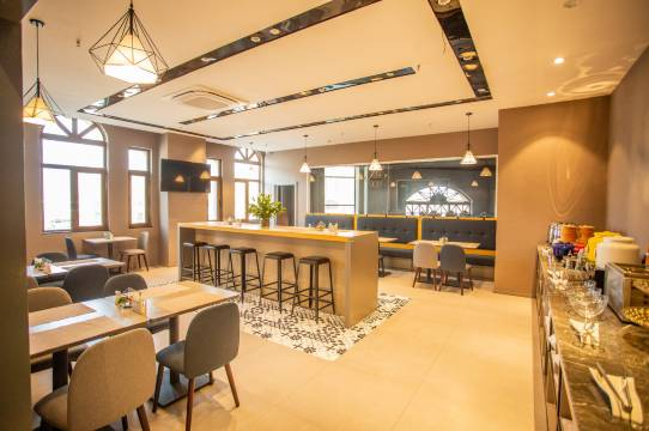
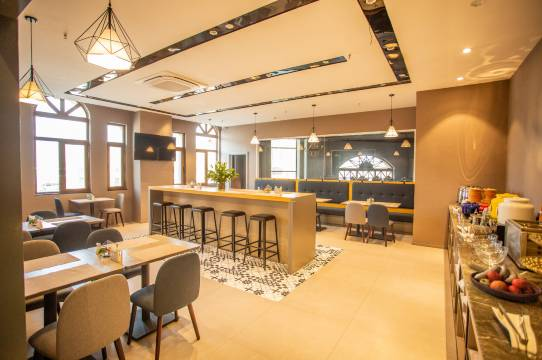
+ fruit bowl (502, 279)
